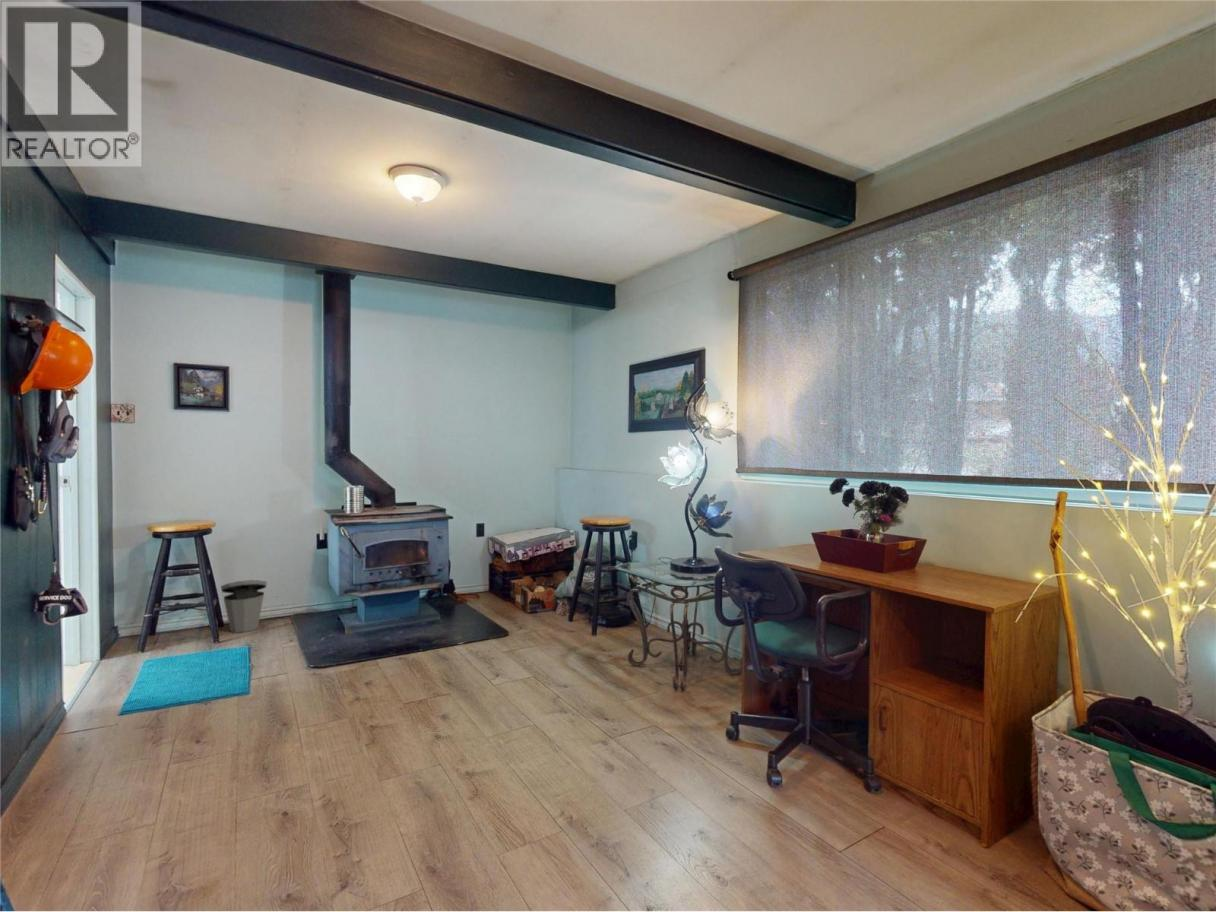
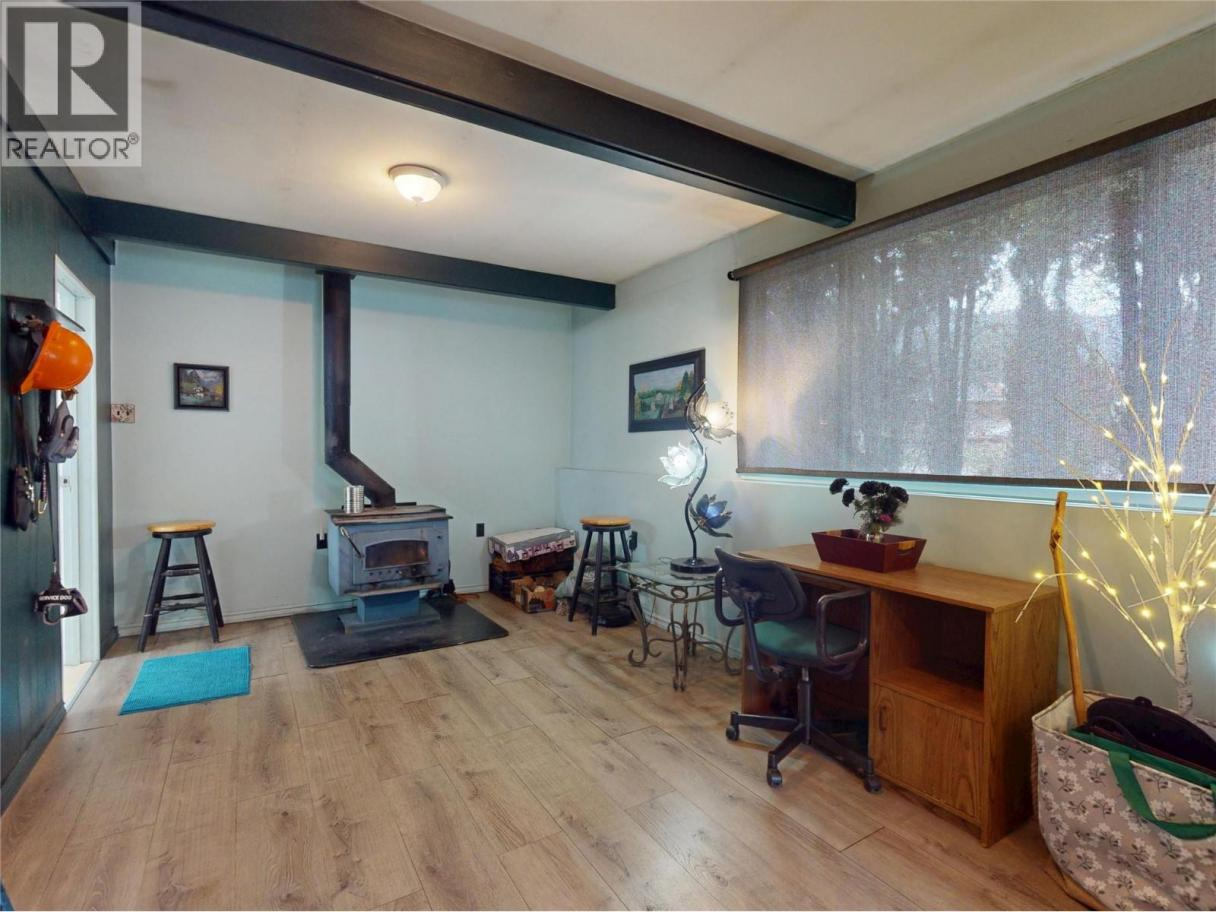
- trash can (244, 602)
